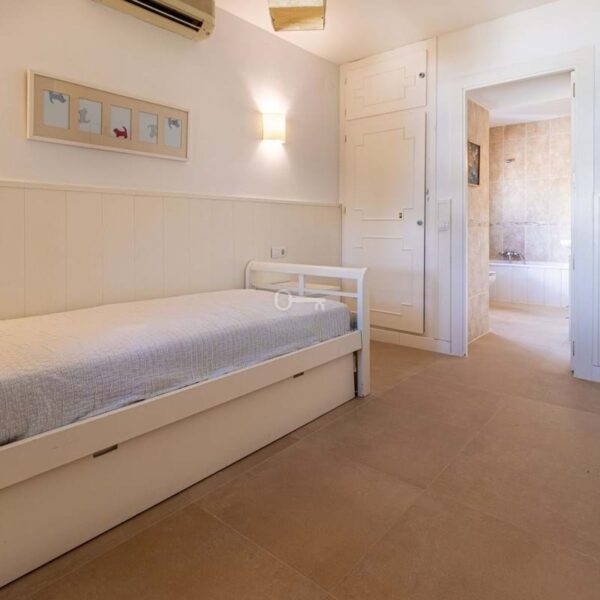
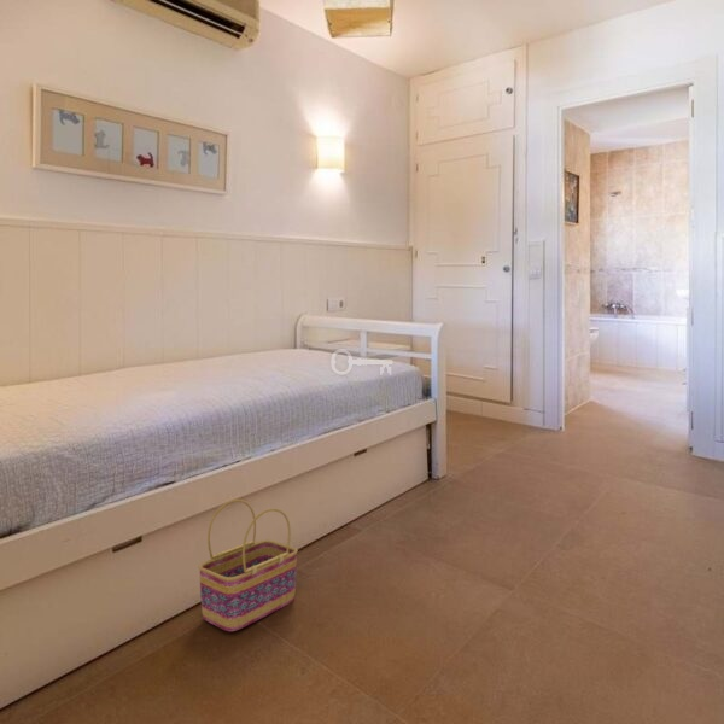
+ basket (250, 556)
